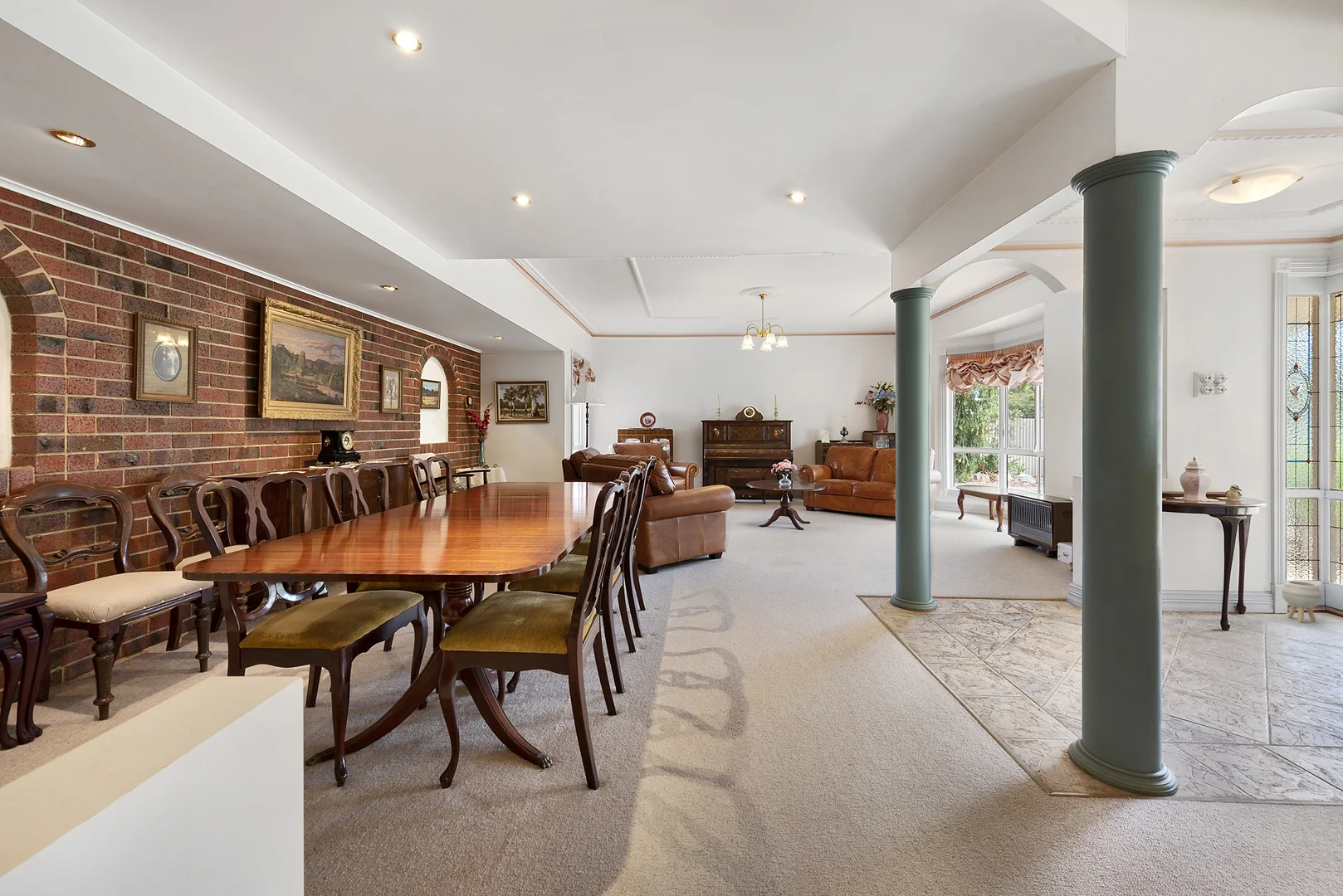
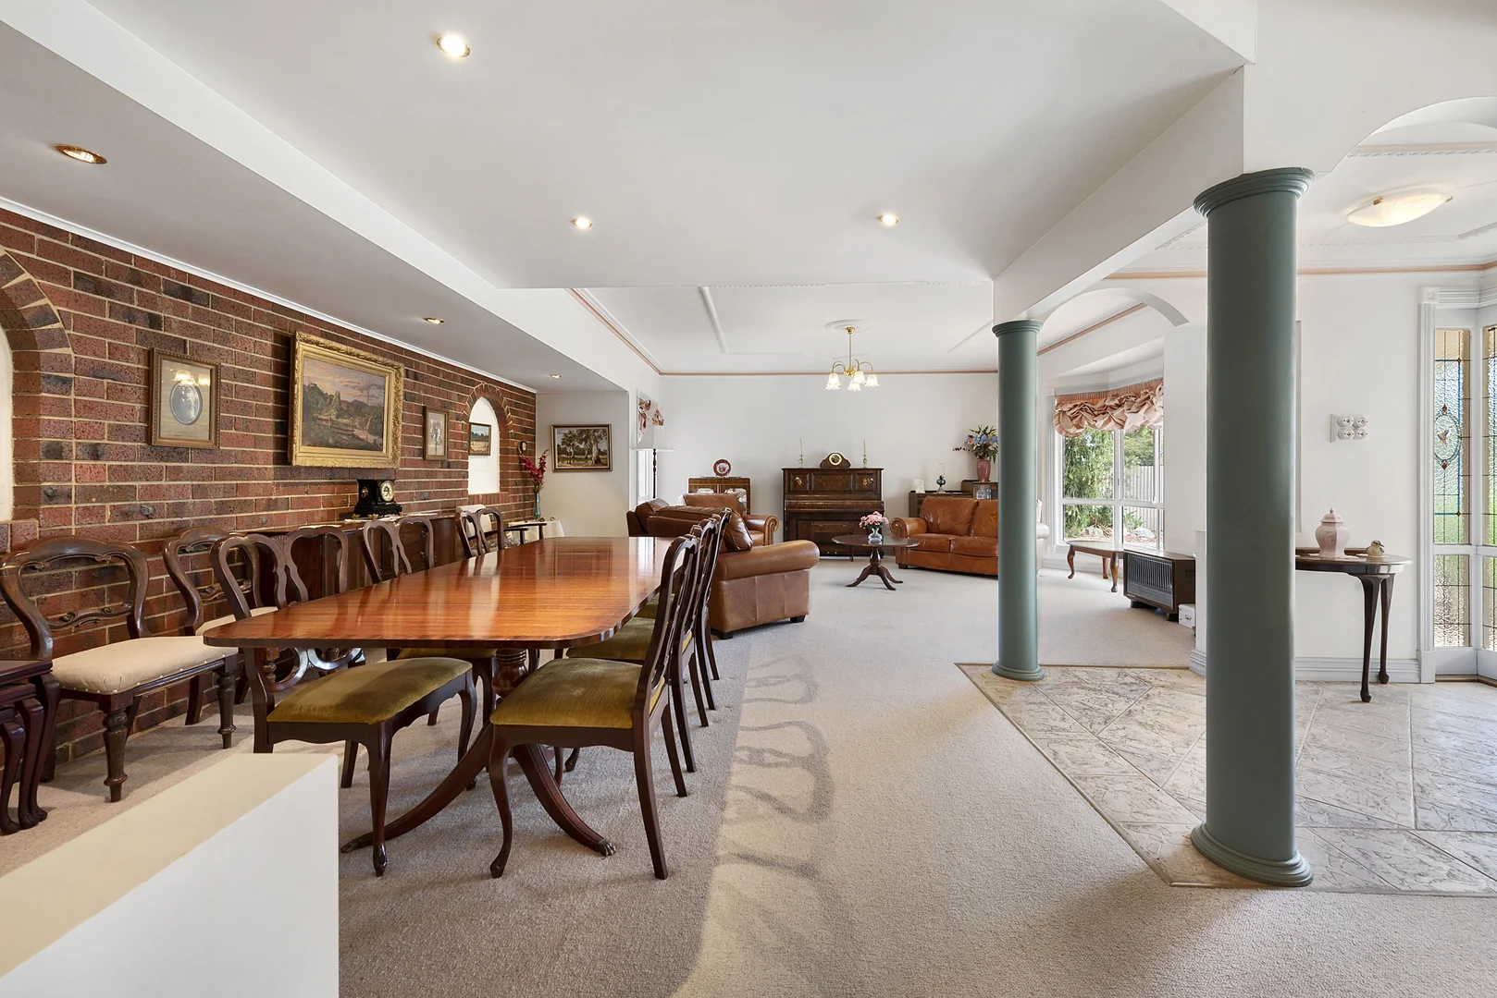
- planter (1301, 601)
